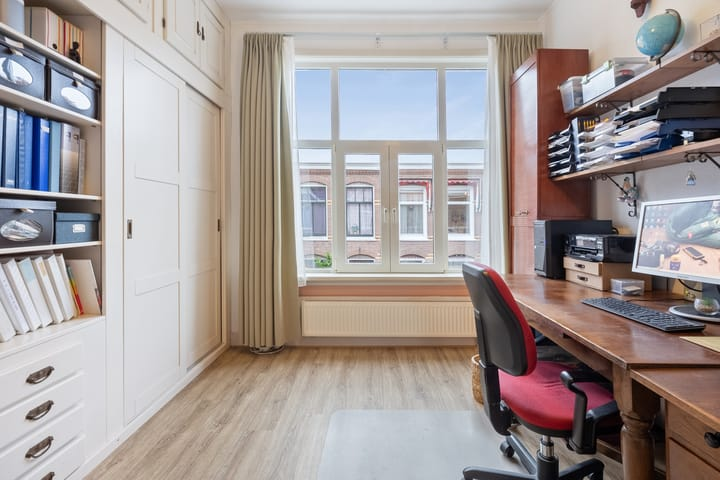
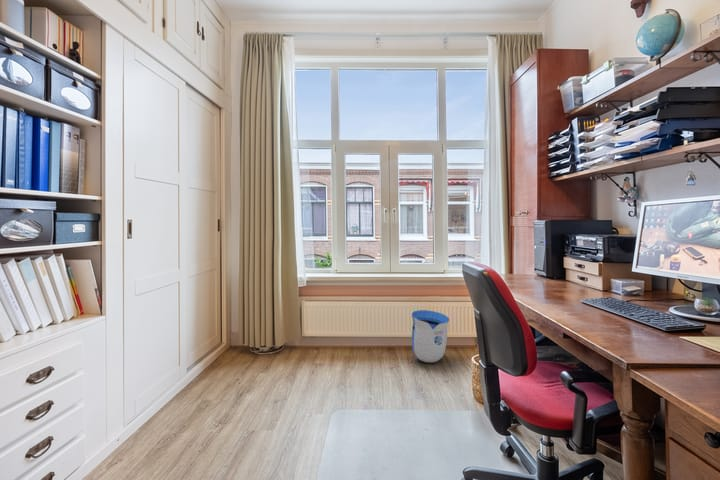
+ sun visor (430, 337)
